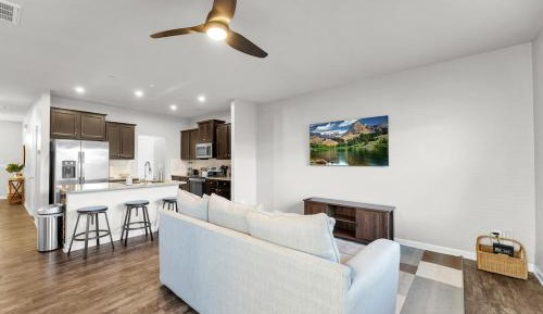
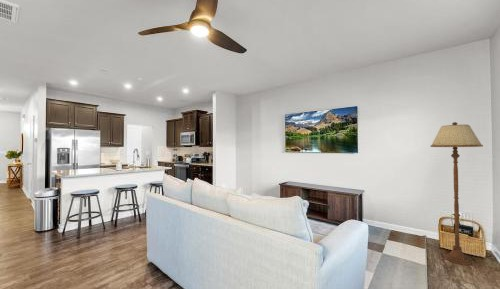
+ floor lamp (456, 190)
